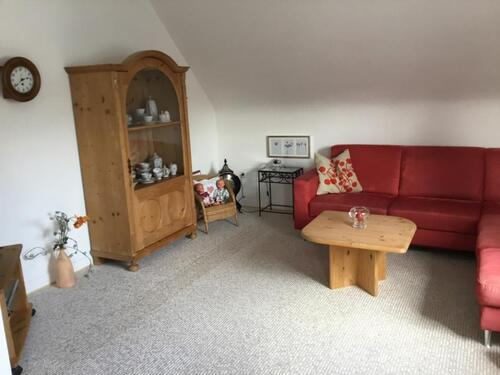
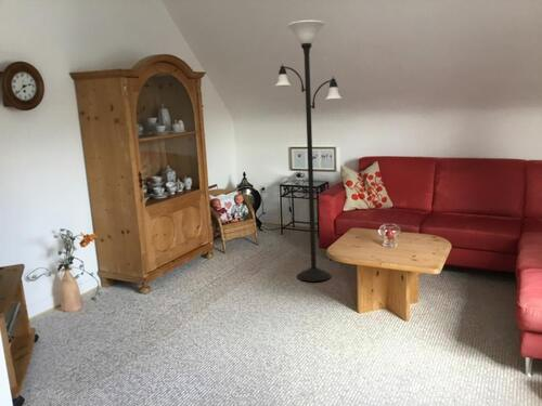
+ floor lamp (309, 155)
